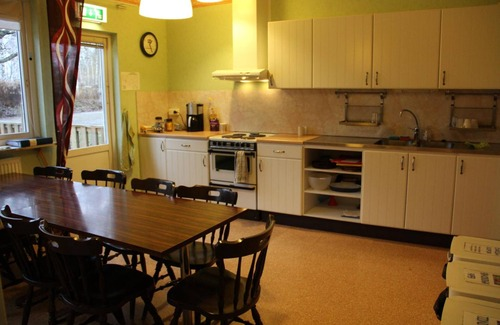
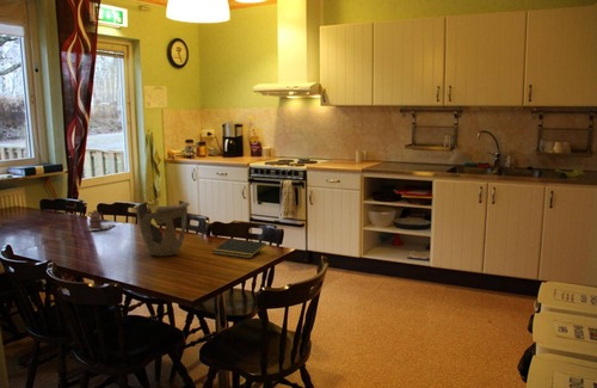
+ notepad (239, 247)
+ decorative bowl (165, 229)
+ teapot (97, 218)
